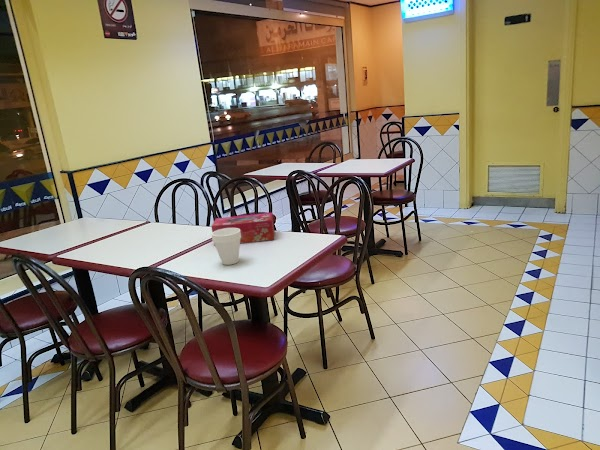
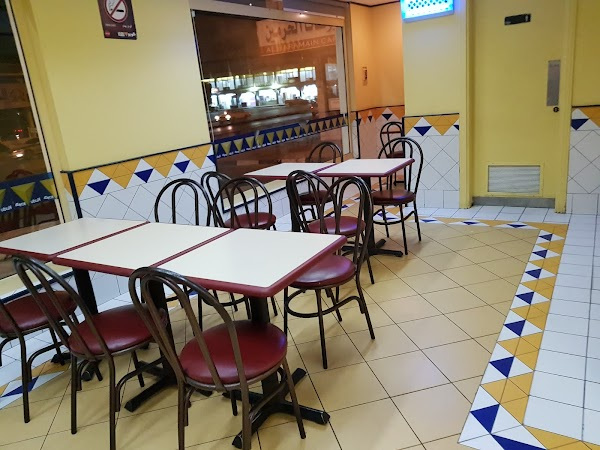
- cup (228, 247)
- tissue box (244, 228)
